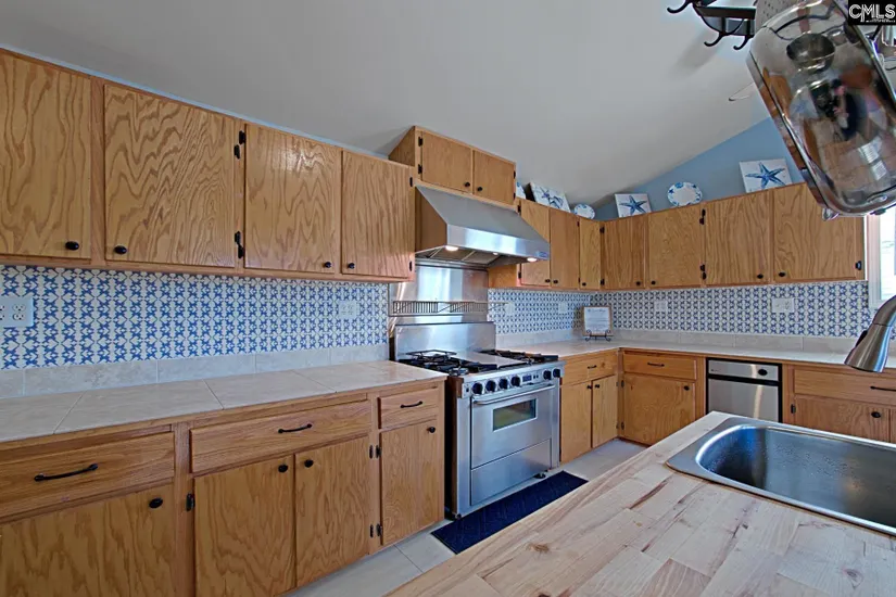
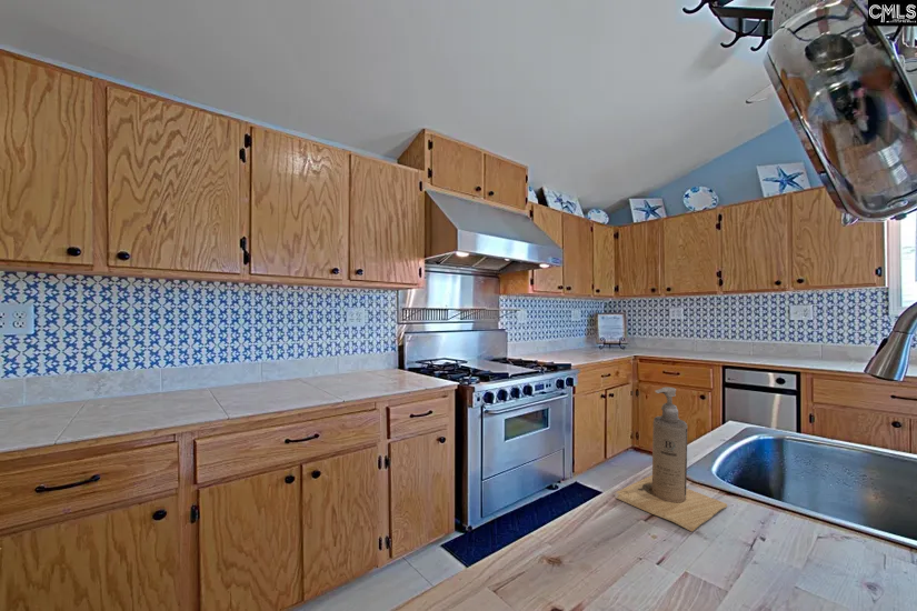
+ soap dispenser (669, 444)
